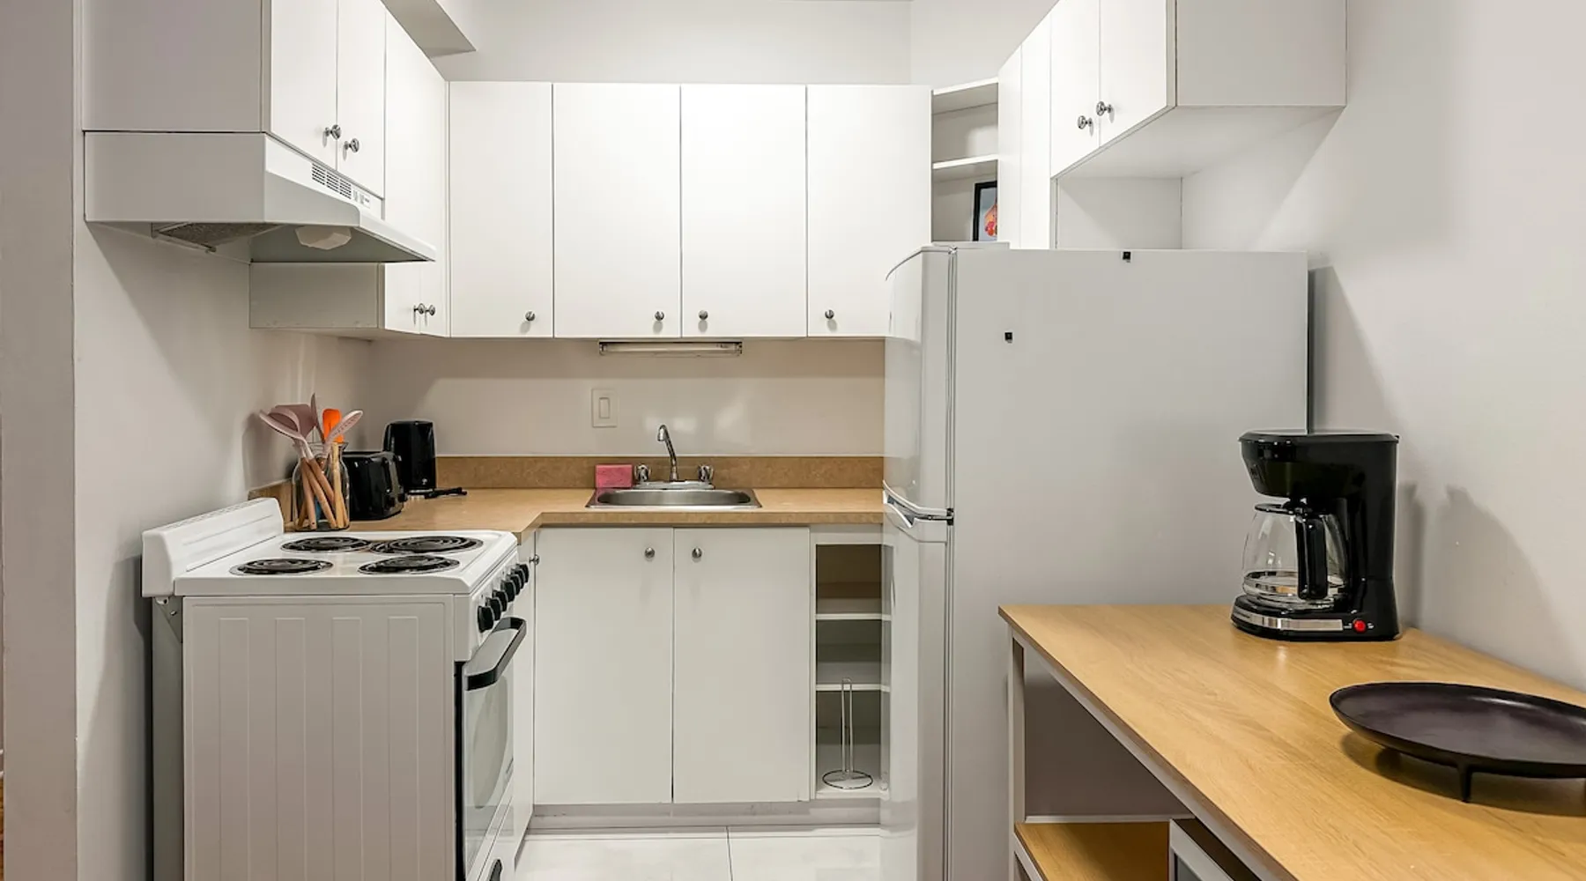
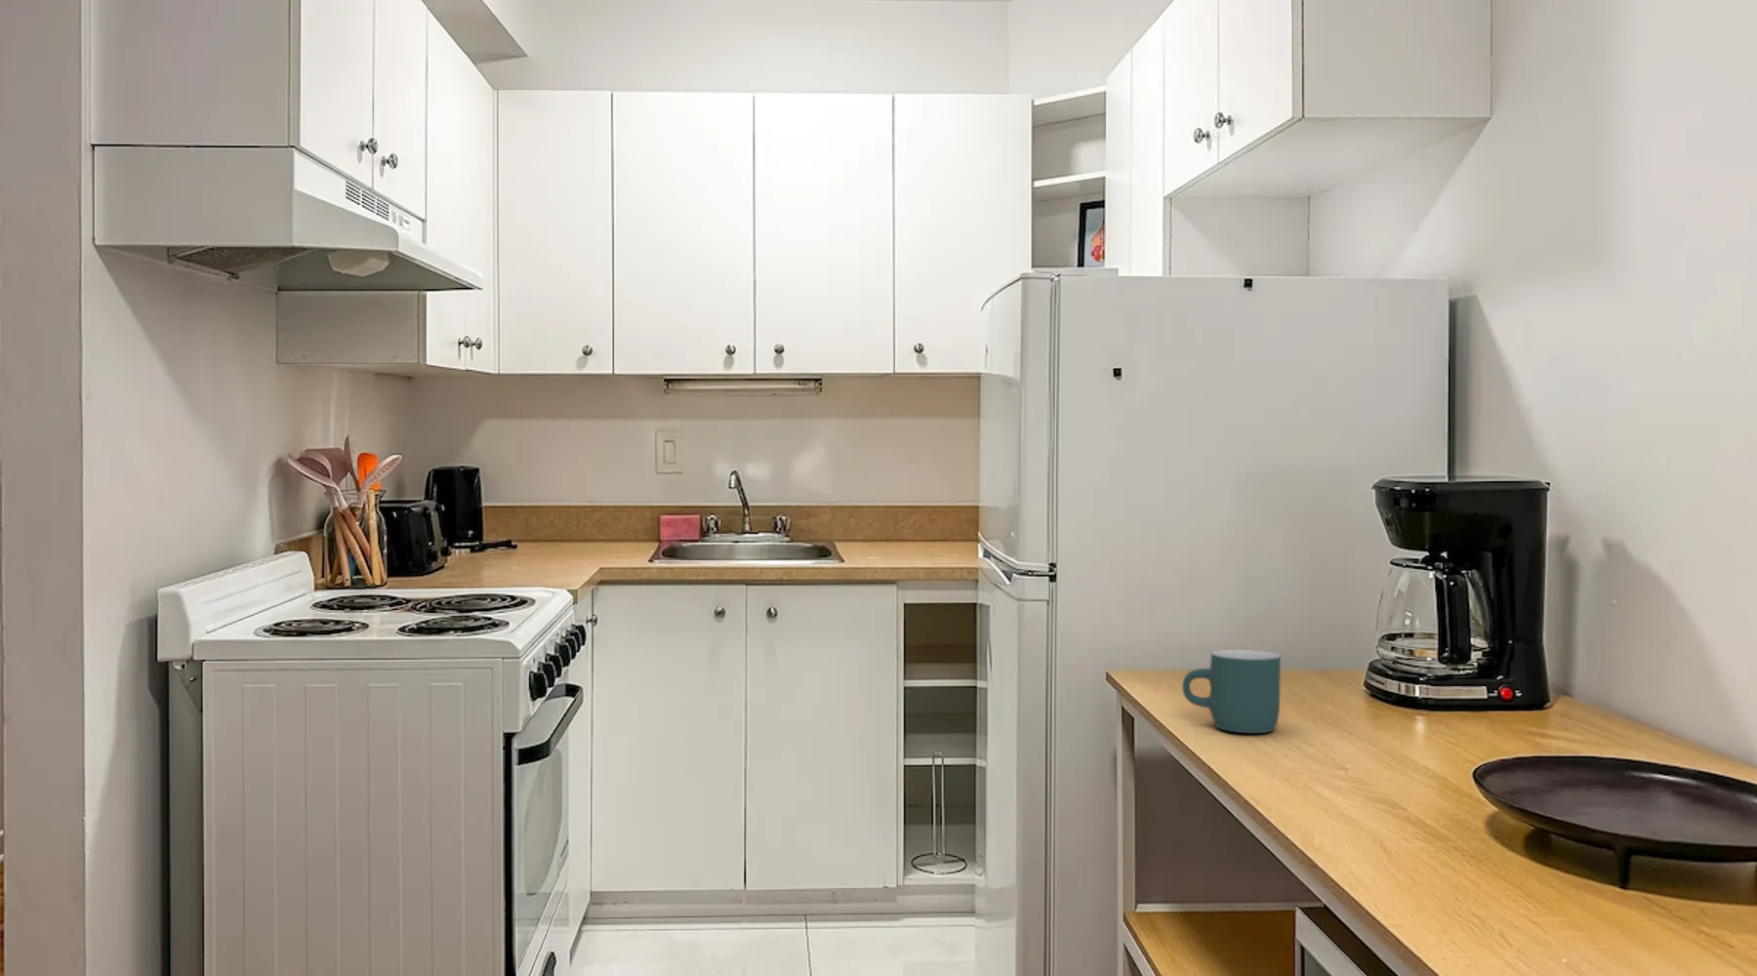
+ mug (1232, 690)
